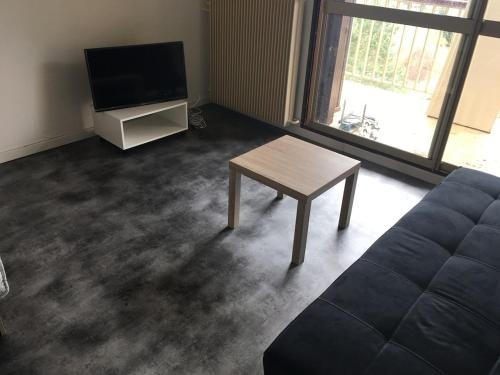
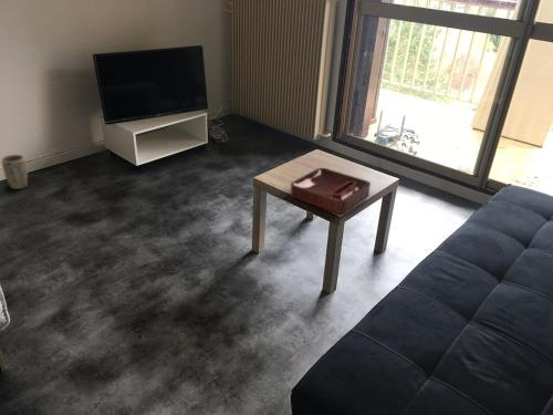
+ plant pot (15, 172)
+ decorative tray (330, 188)
